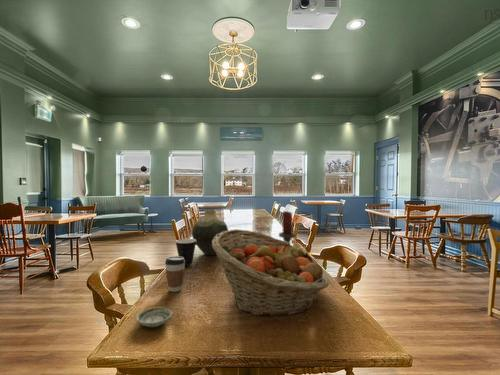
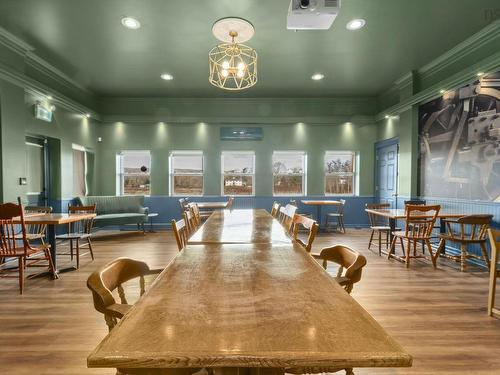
- fruit basket (269, 265)
- saucer (154, 318)
- vase (210, 232)
- candle holder (282, 234)
- coffee cup (175, 273)
- mug (185, 253)
